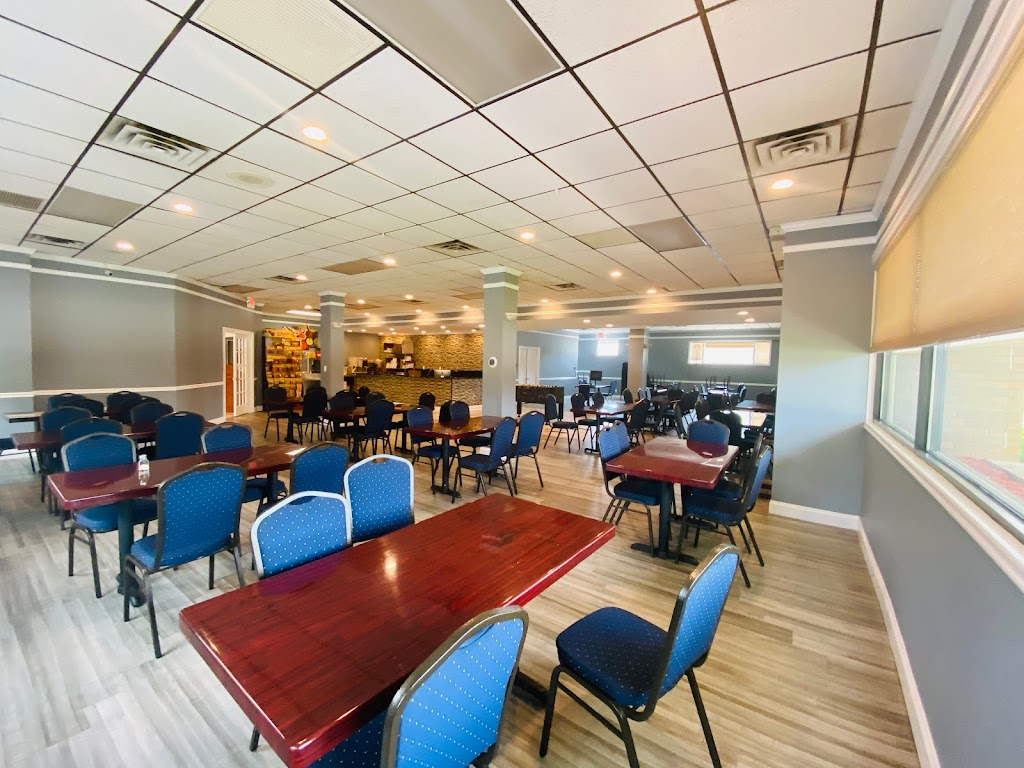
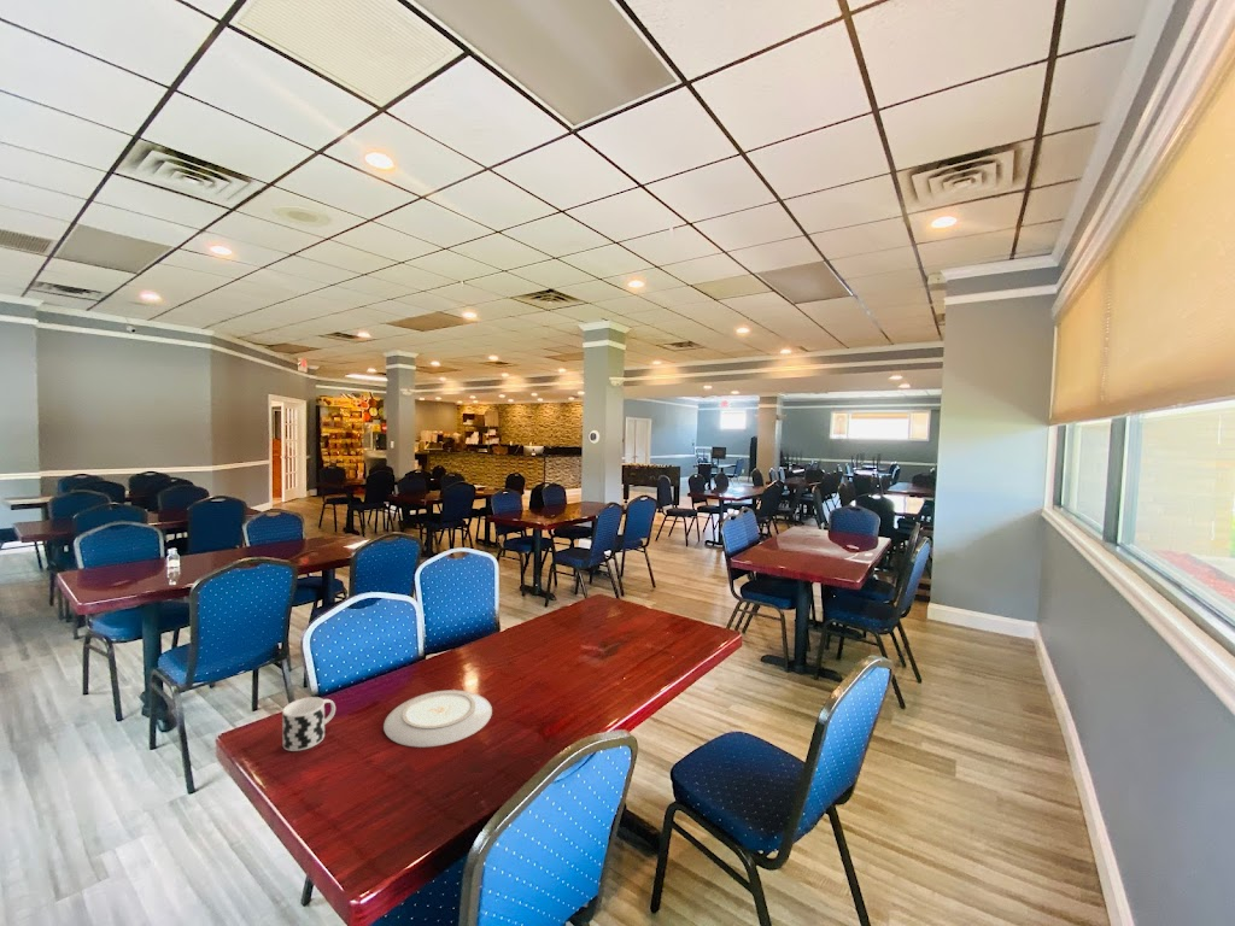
+ plate (439, 711)
+ cup (310, 720)
